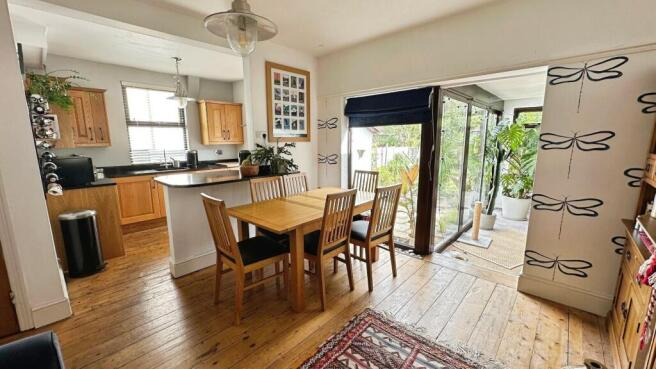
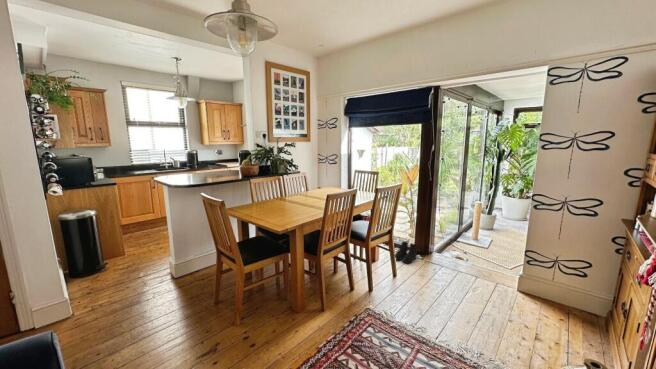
+ boots (405, 250)
